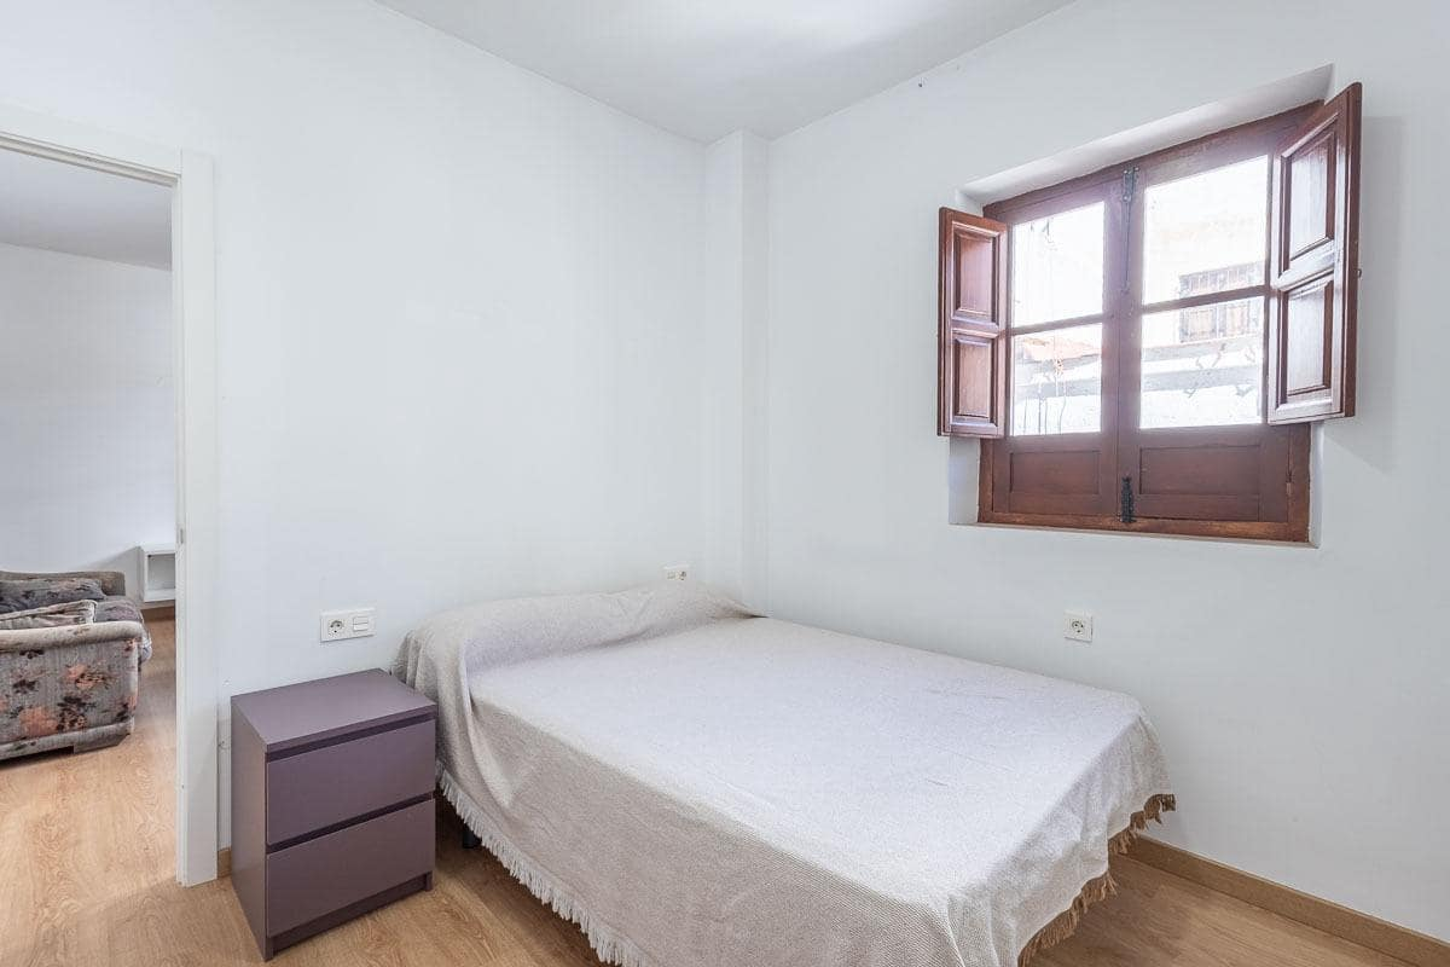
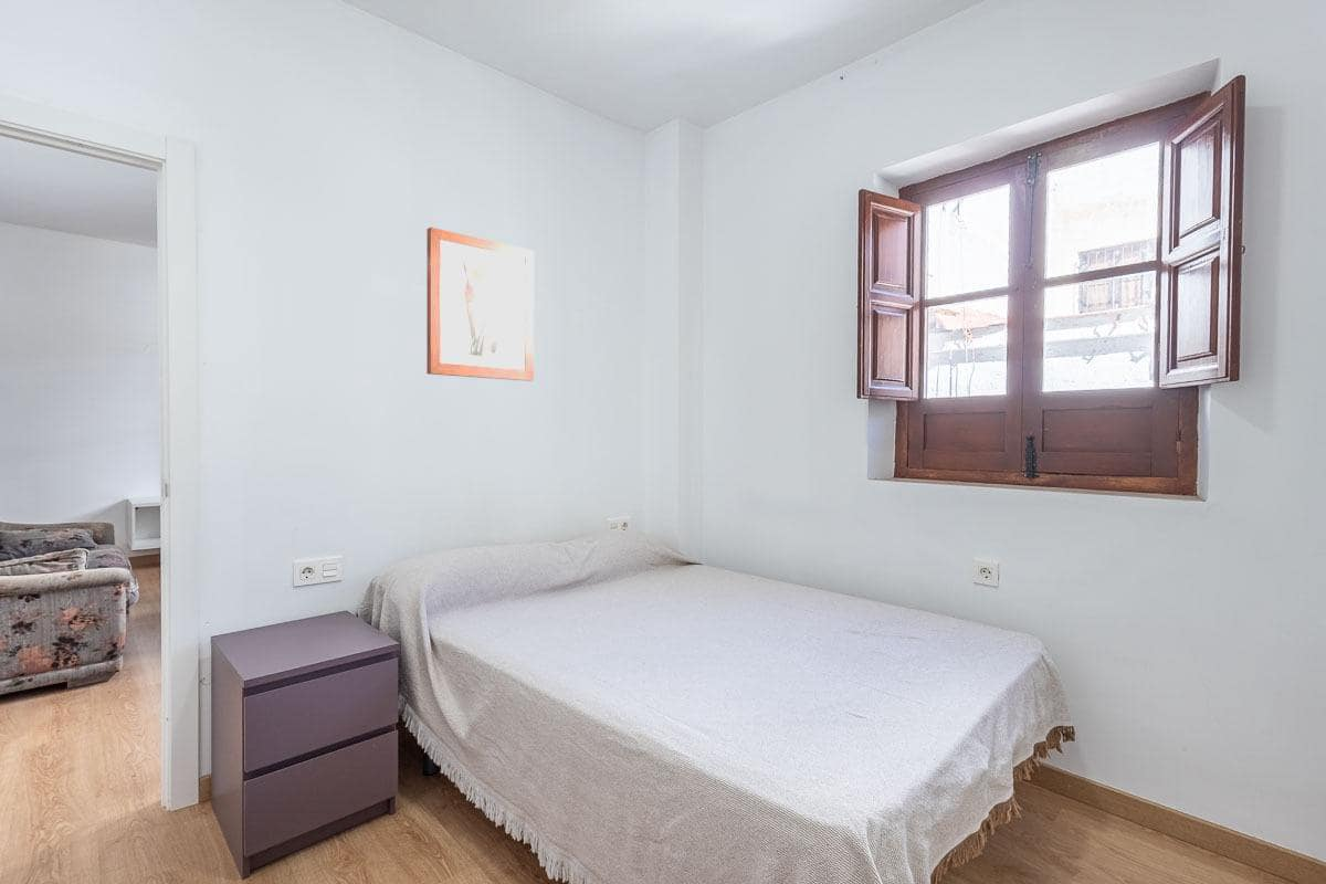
+ wall art (483, 308)
